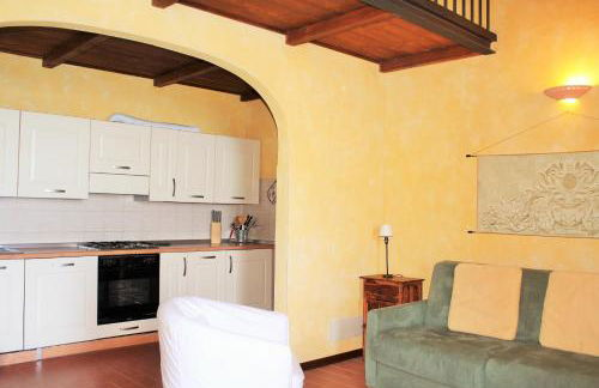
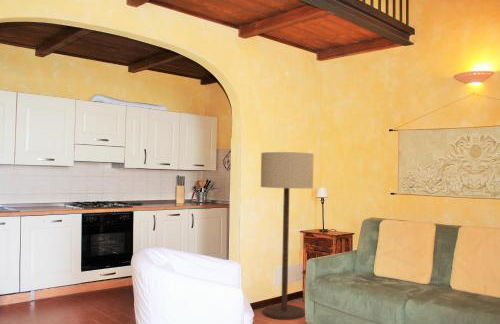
+ floor lamp (285, 233)
